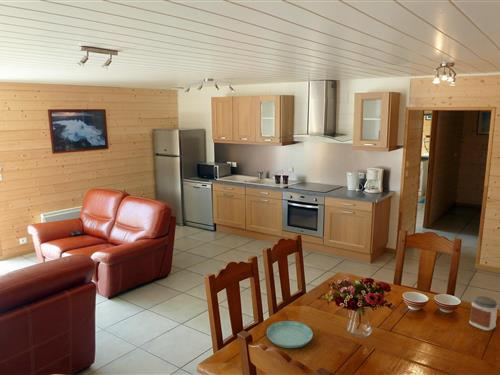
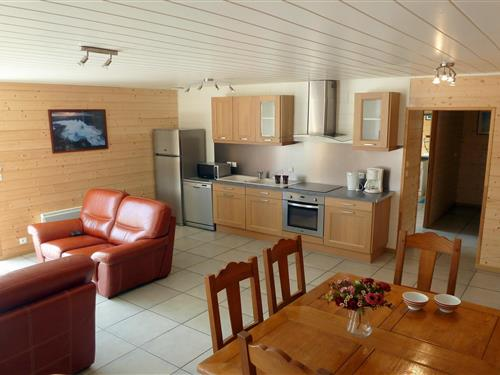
- saucer (289, 335)
- jar (483, 312)
